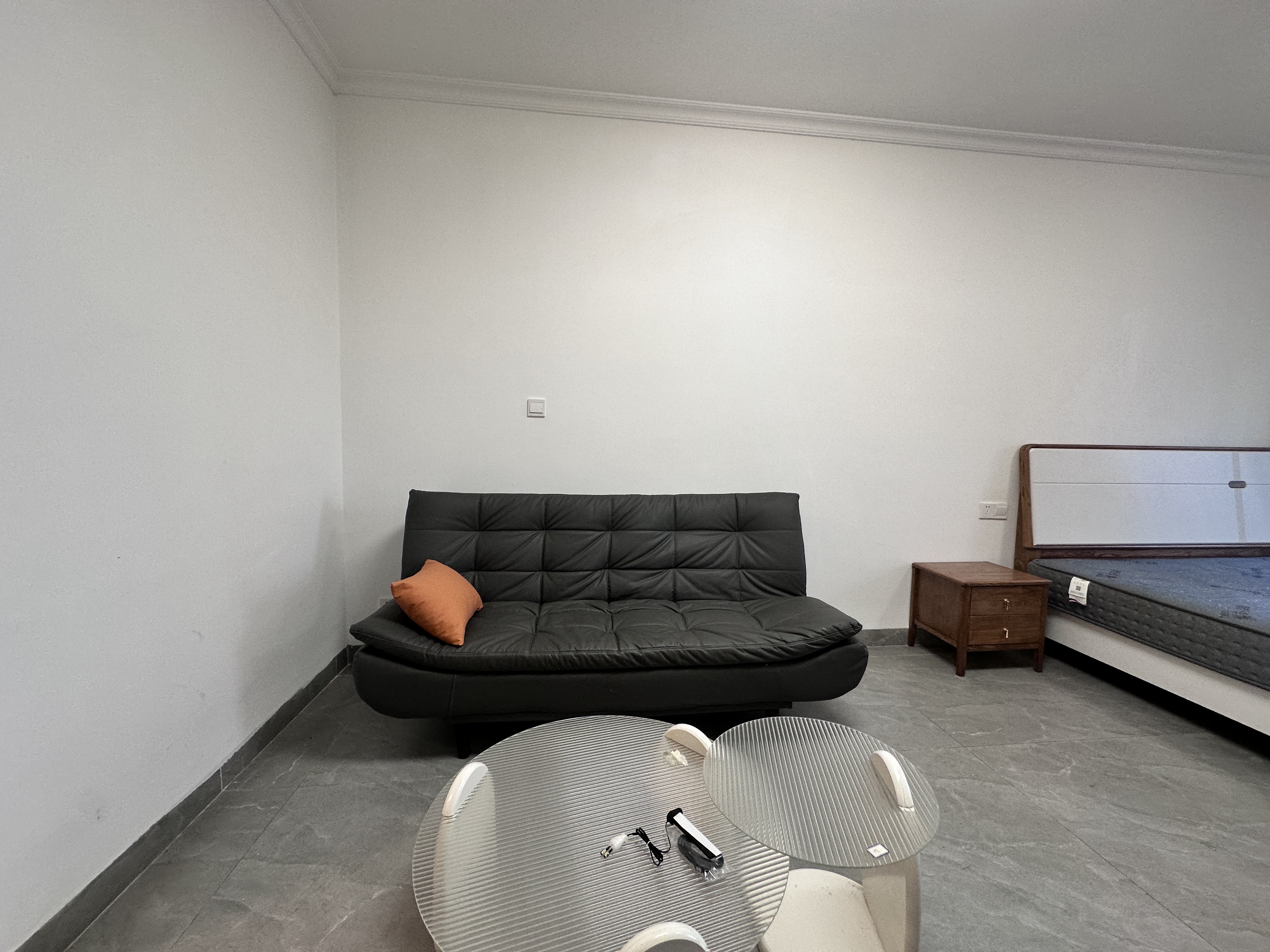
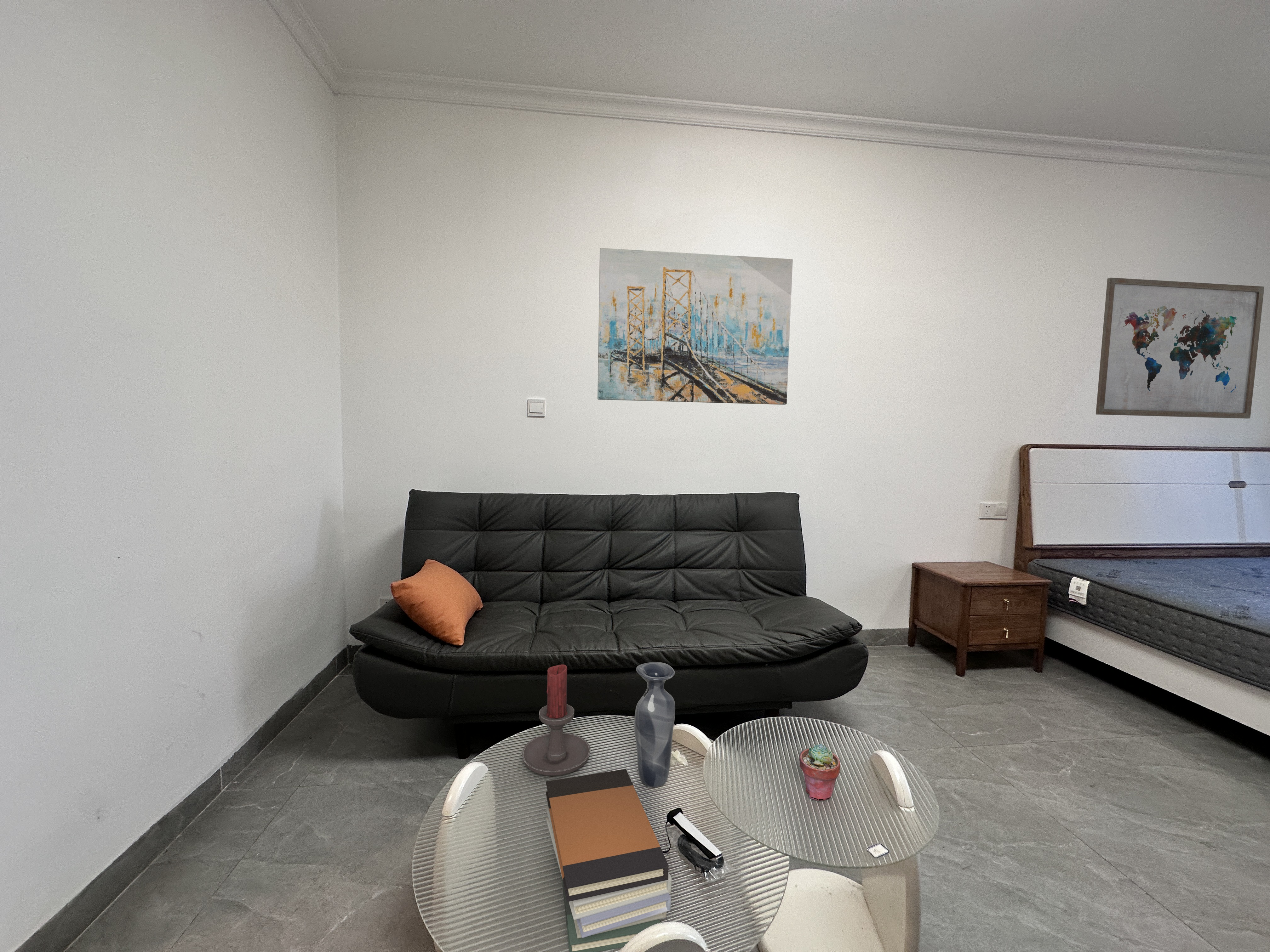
+ wall art (1181, 350)
+ potted succulent (819, 768)
+ vase (655, 725)
+ candle holder (555, 708)
+ wall art (695, 329)
+ book stack (603, 854)
